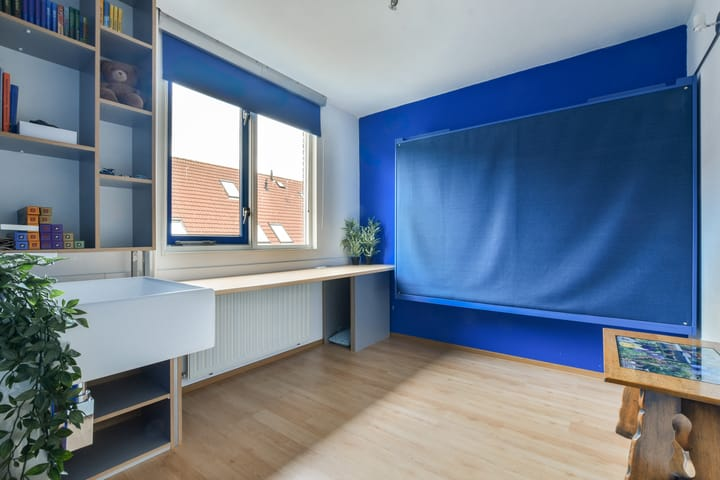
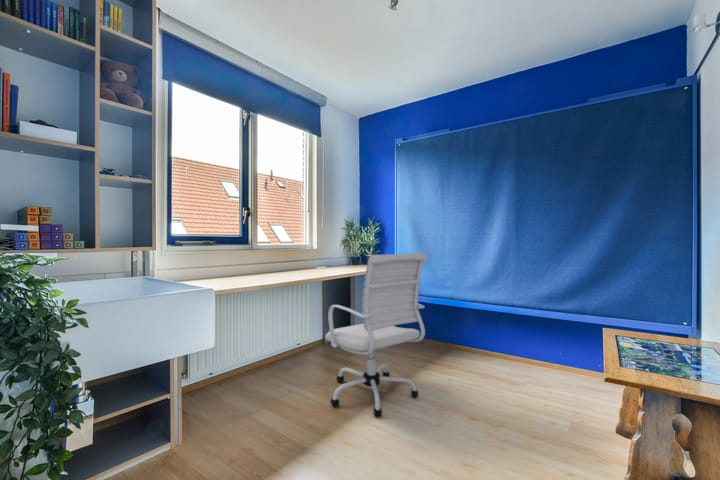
+ office chair (370, 323)
